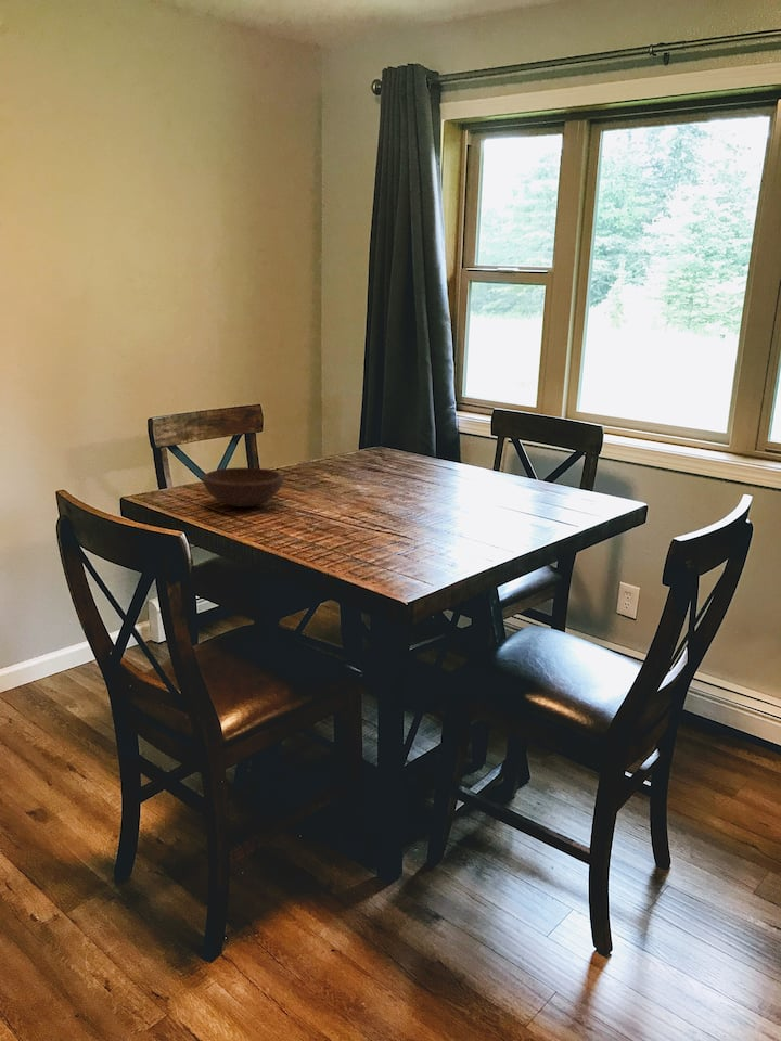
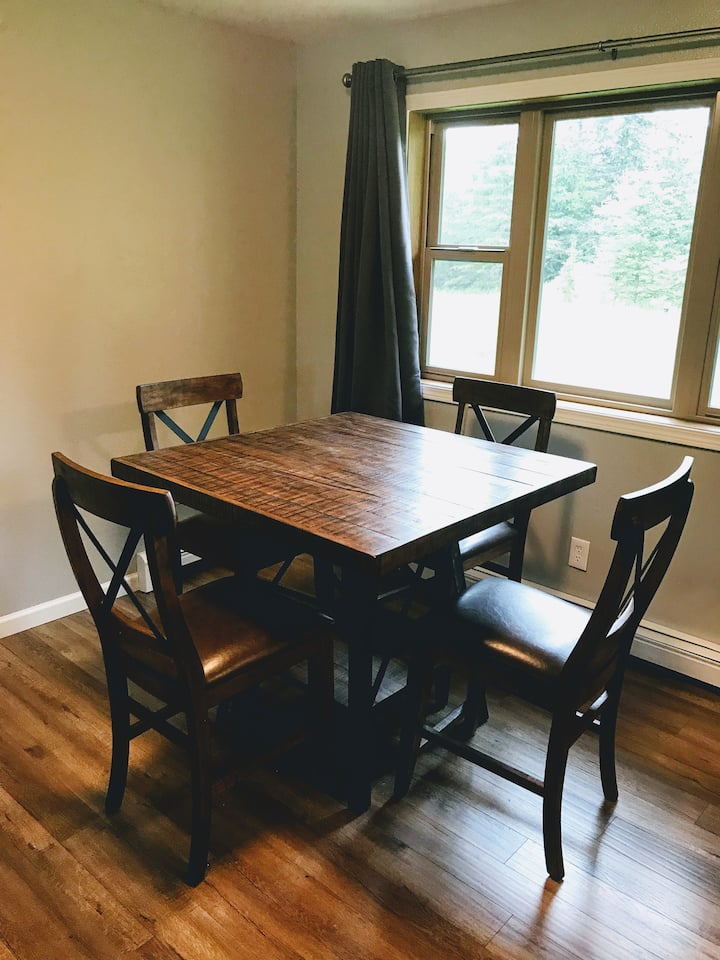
- bowl (243, 489)
